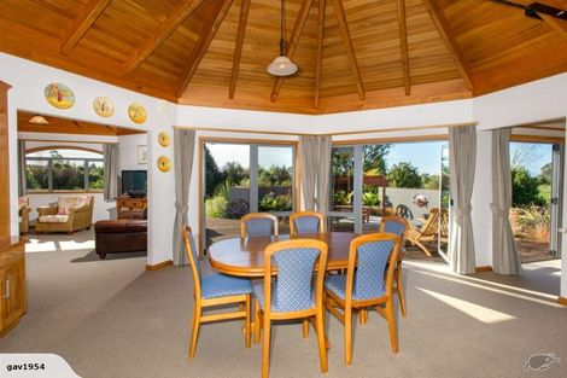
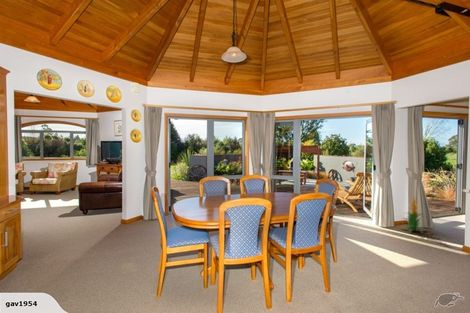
+ indoor plant (414, 213)
